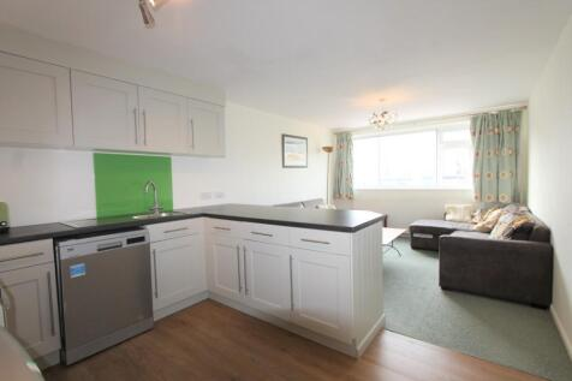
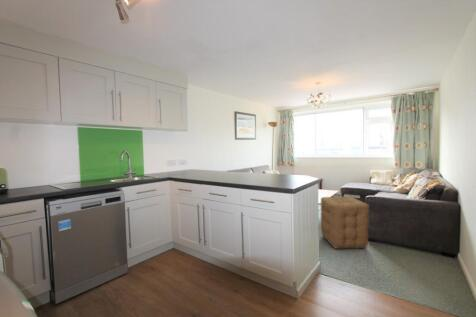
+ ottoman (343, 220)
